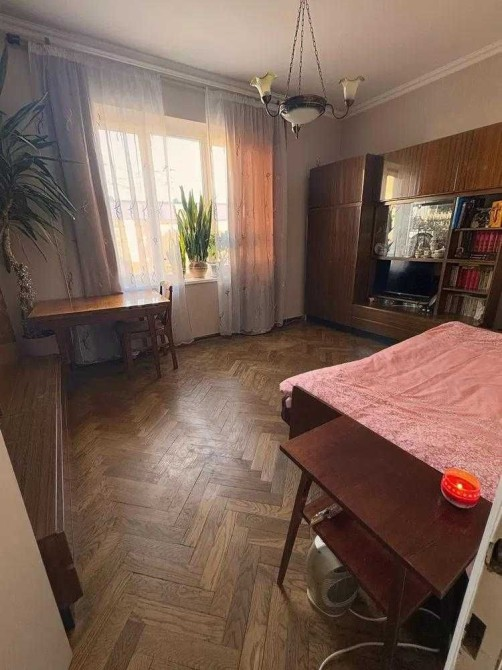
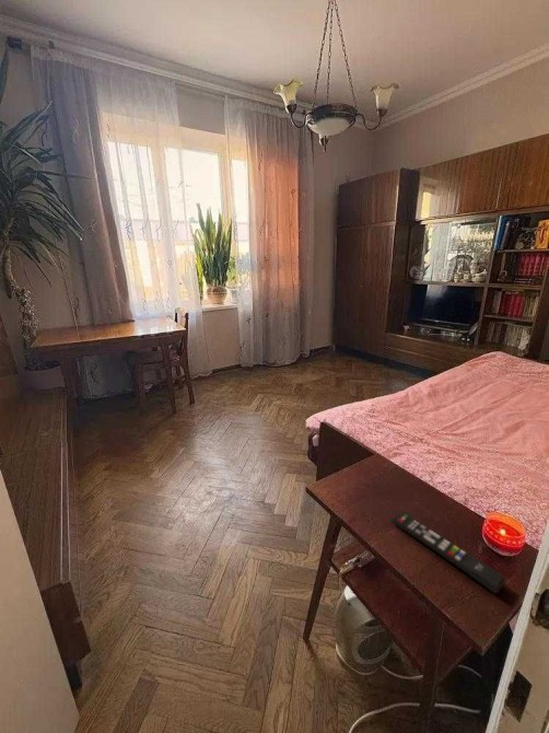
+ remote control (443, 547)
